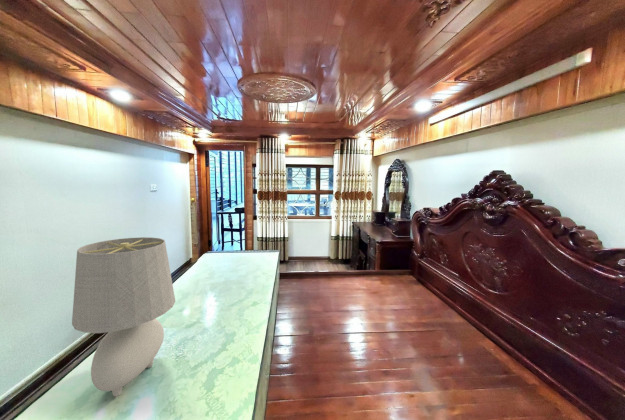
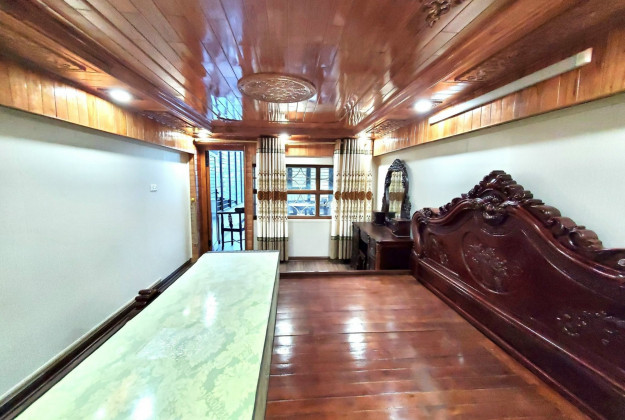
- table lamp (127, 311)
